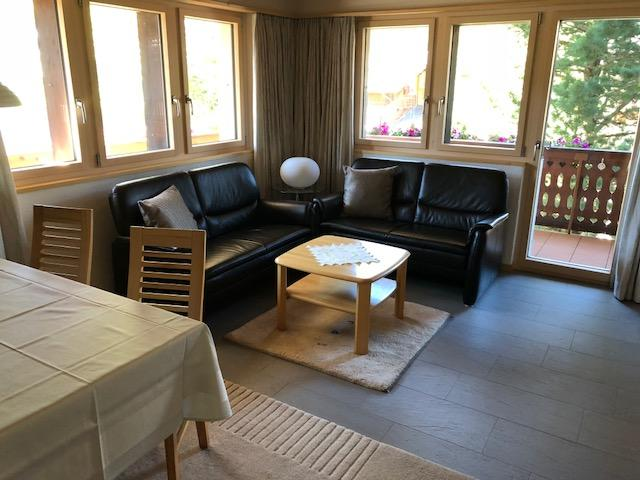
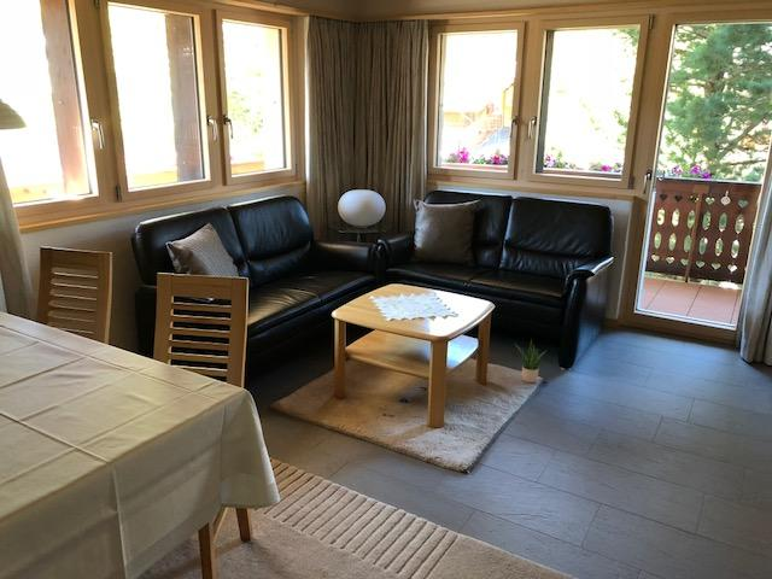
+ potted plant (530, 359)
